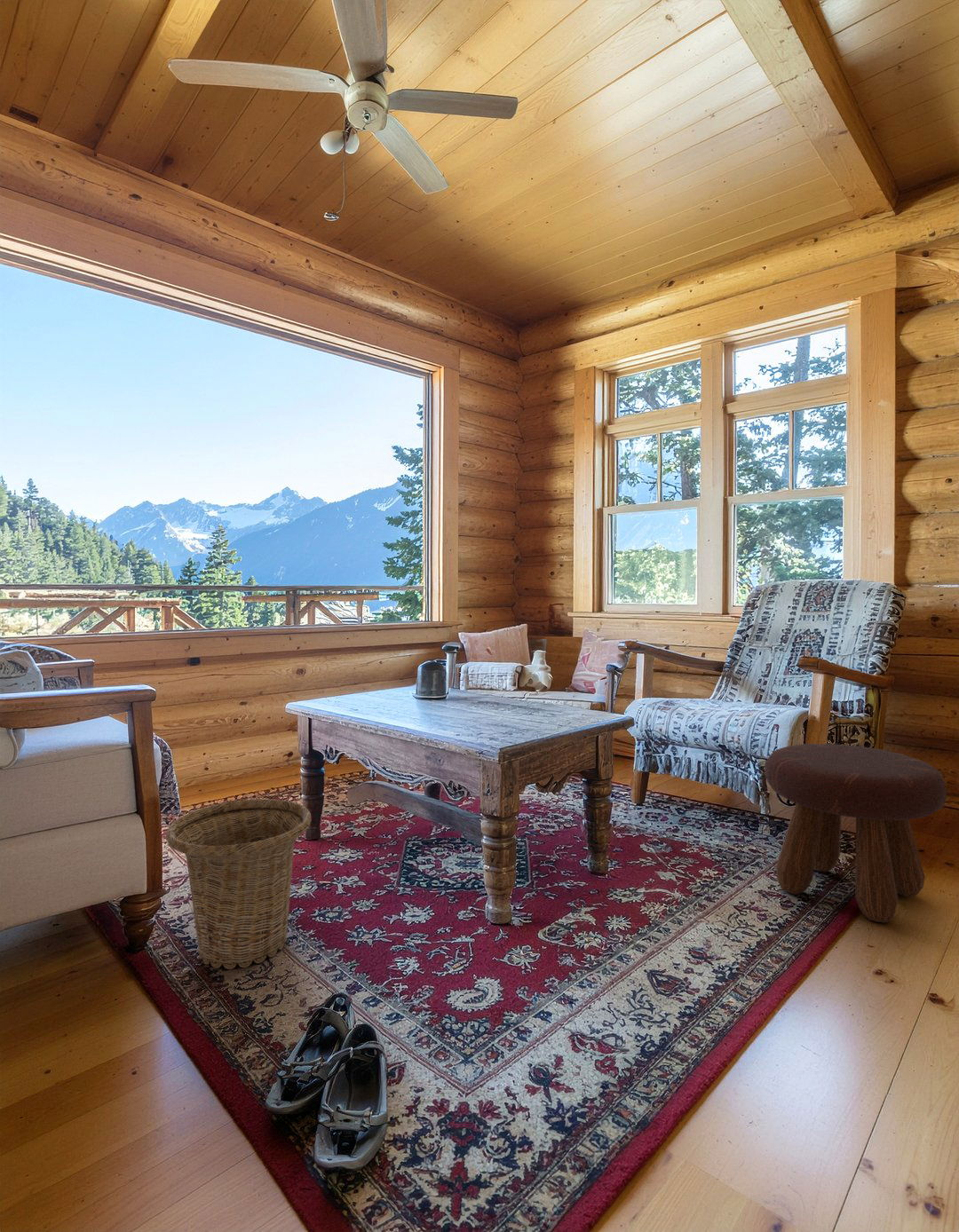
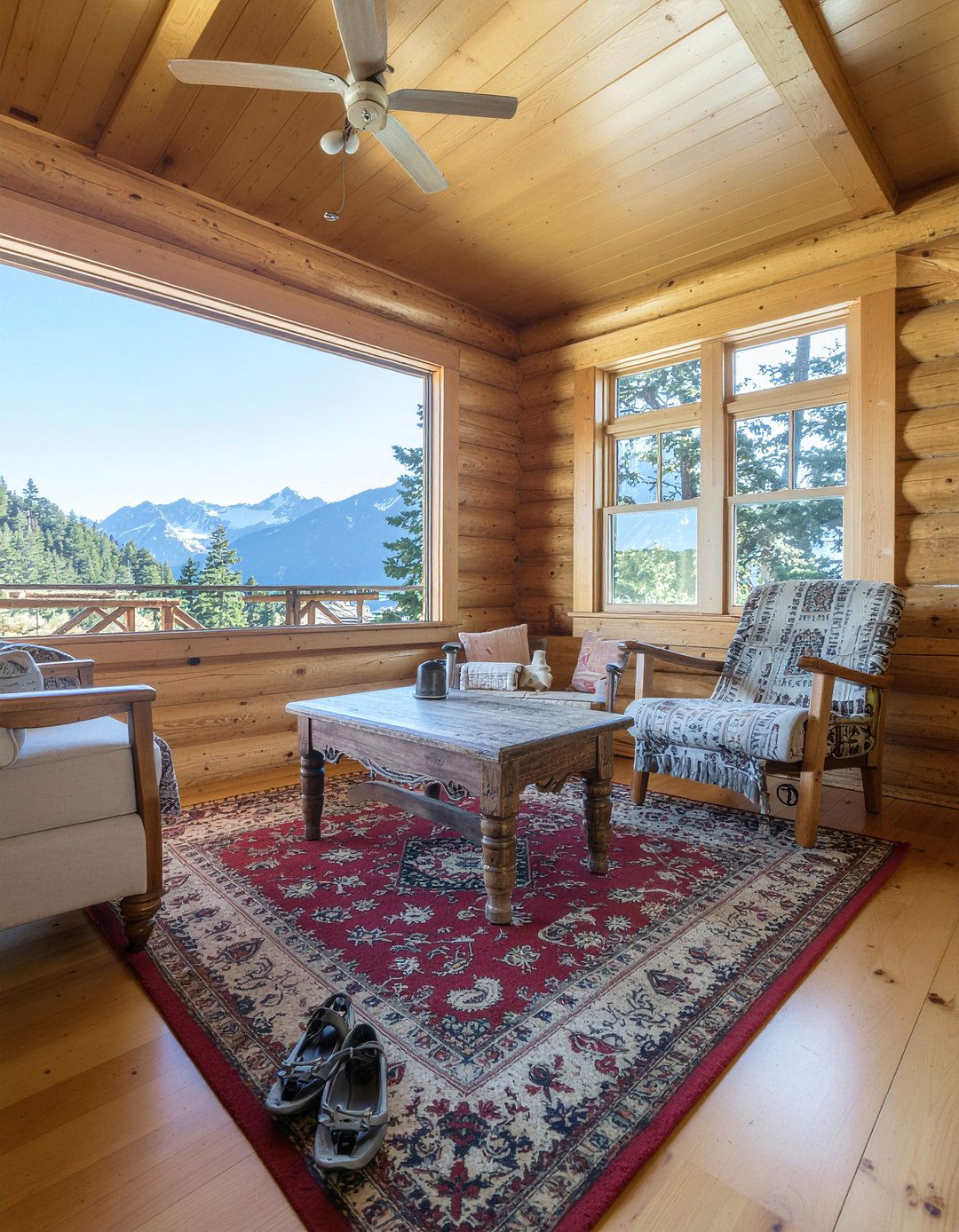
- footstool (856, 825)
- basket (242, 883)
